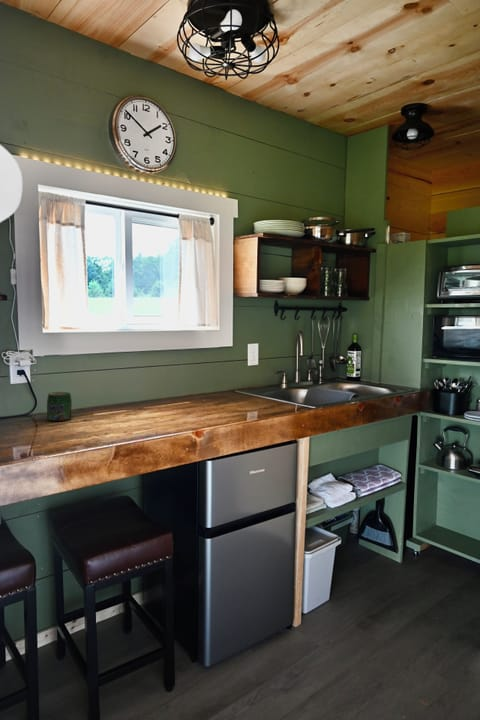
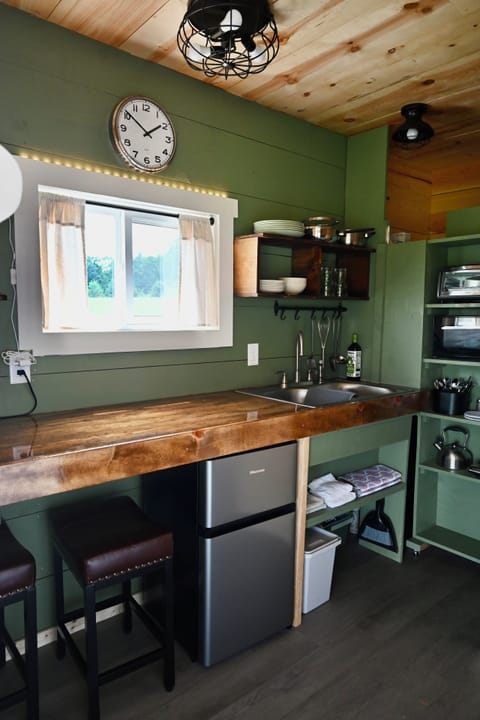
- jar (59, 406)
